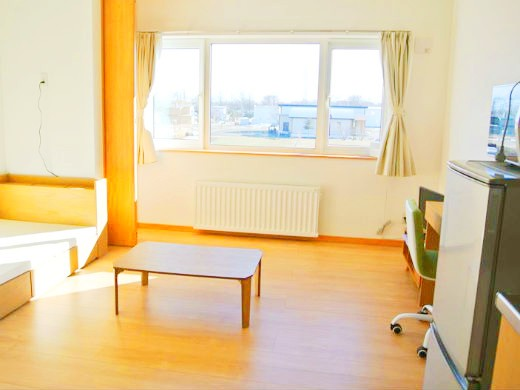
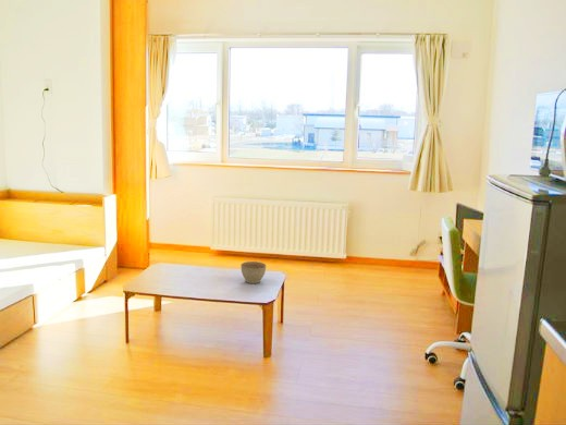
+ planter bowl (253, 272)
